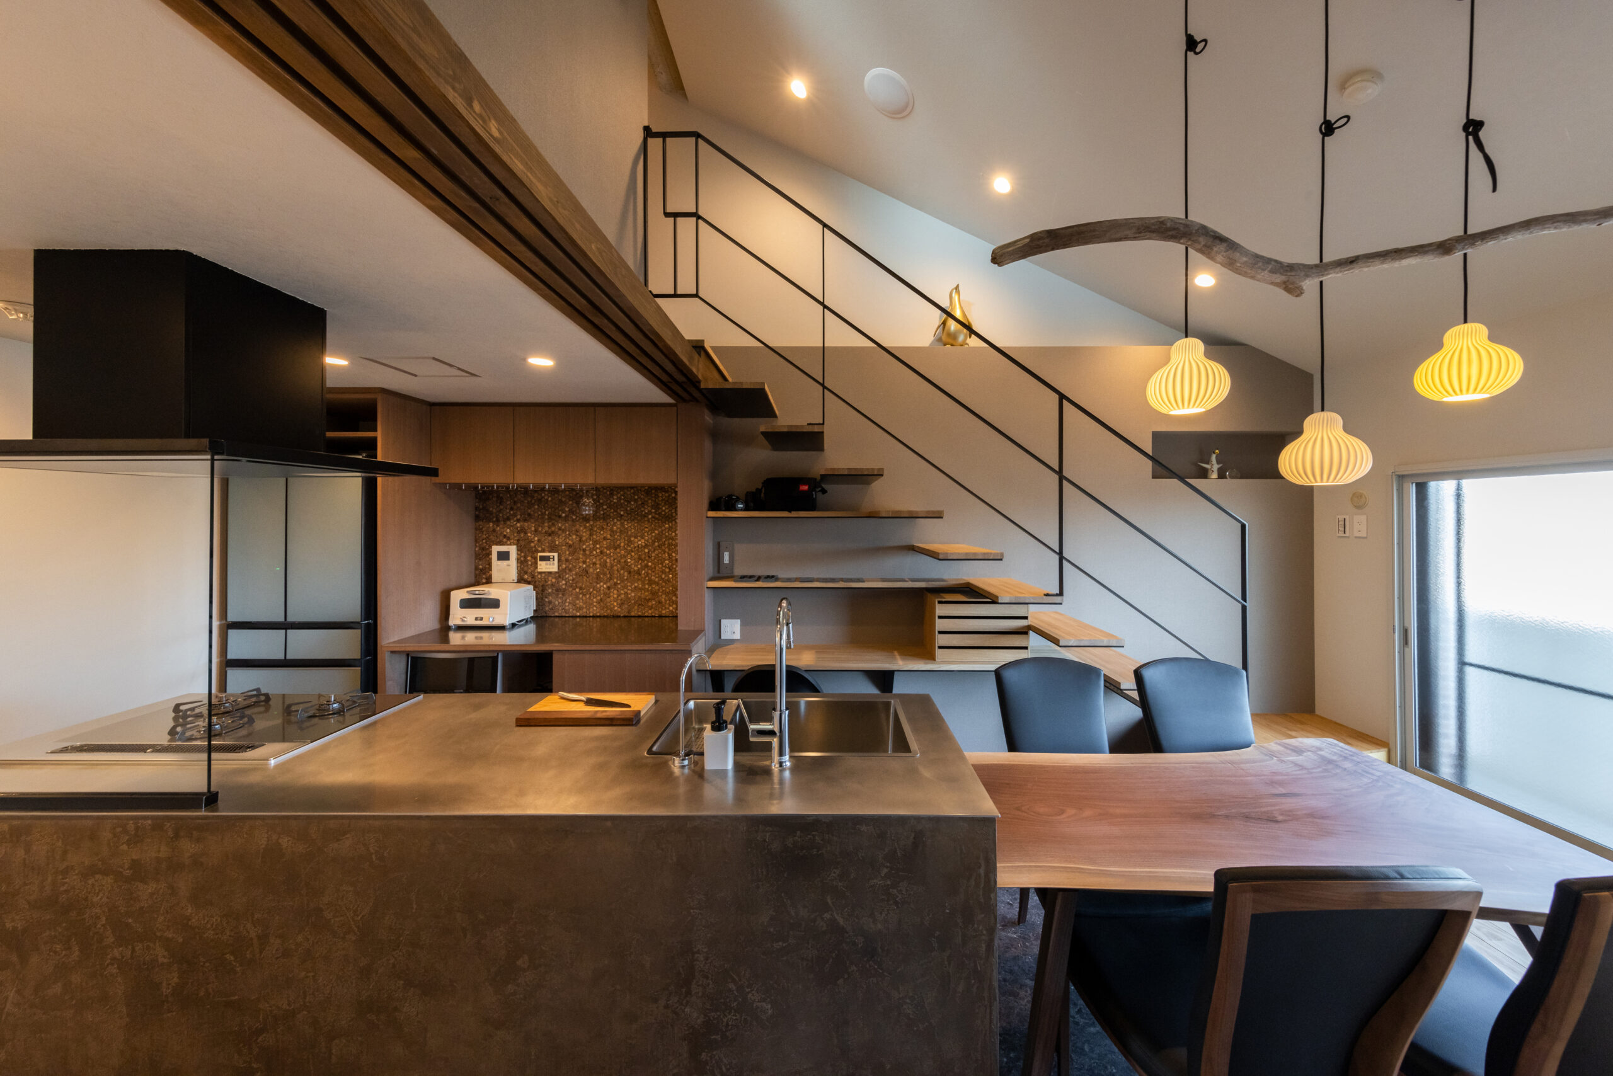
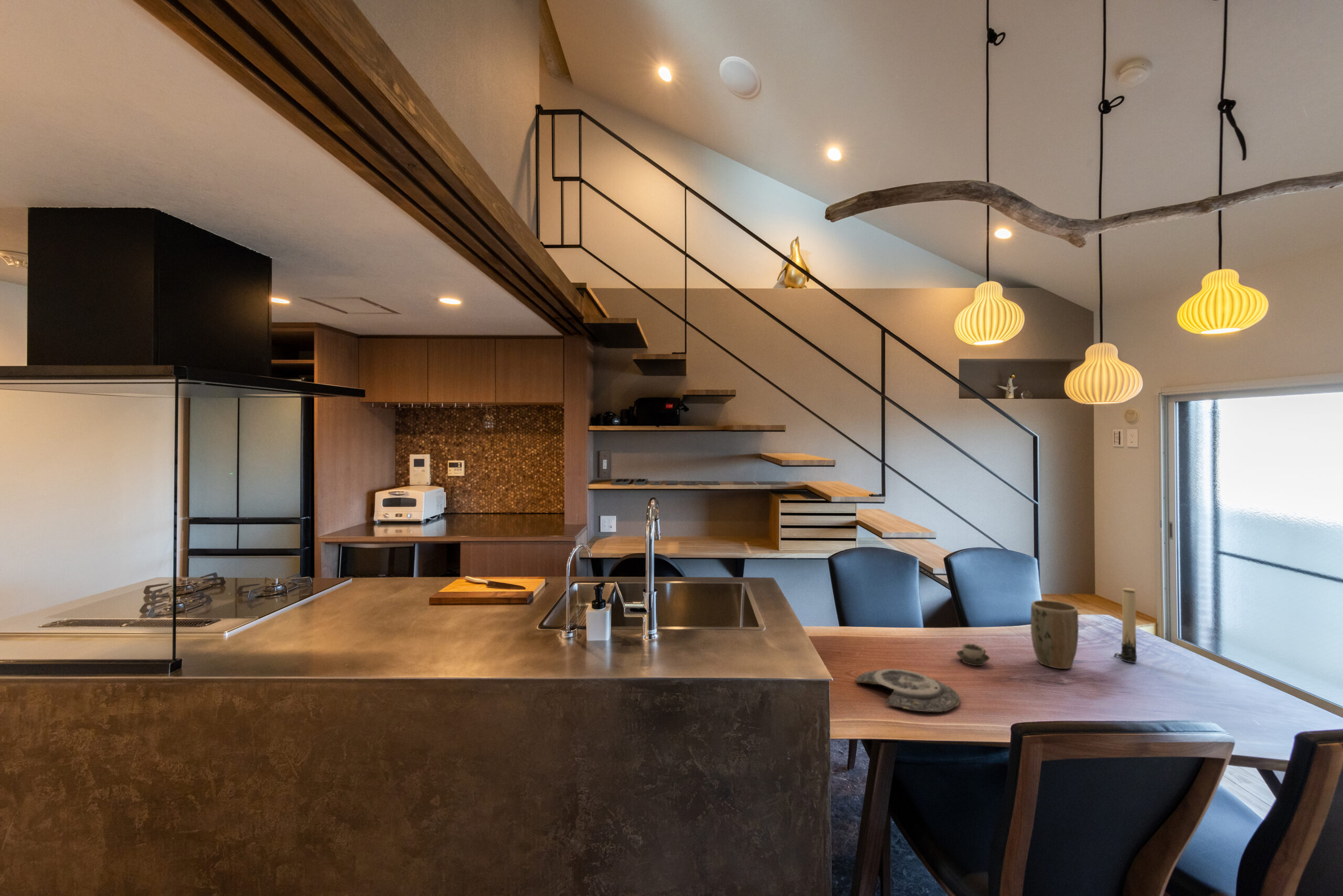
+ cup (973, 654)
+ plate (906, 684)
+ plant pot (1054, 634)
+ candle (1125, 623)
